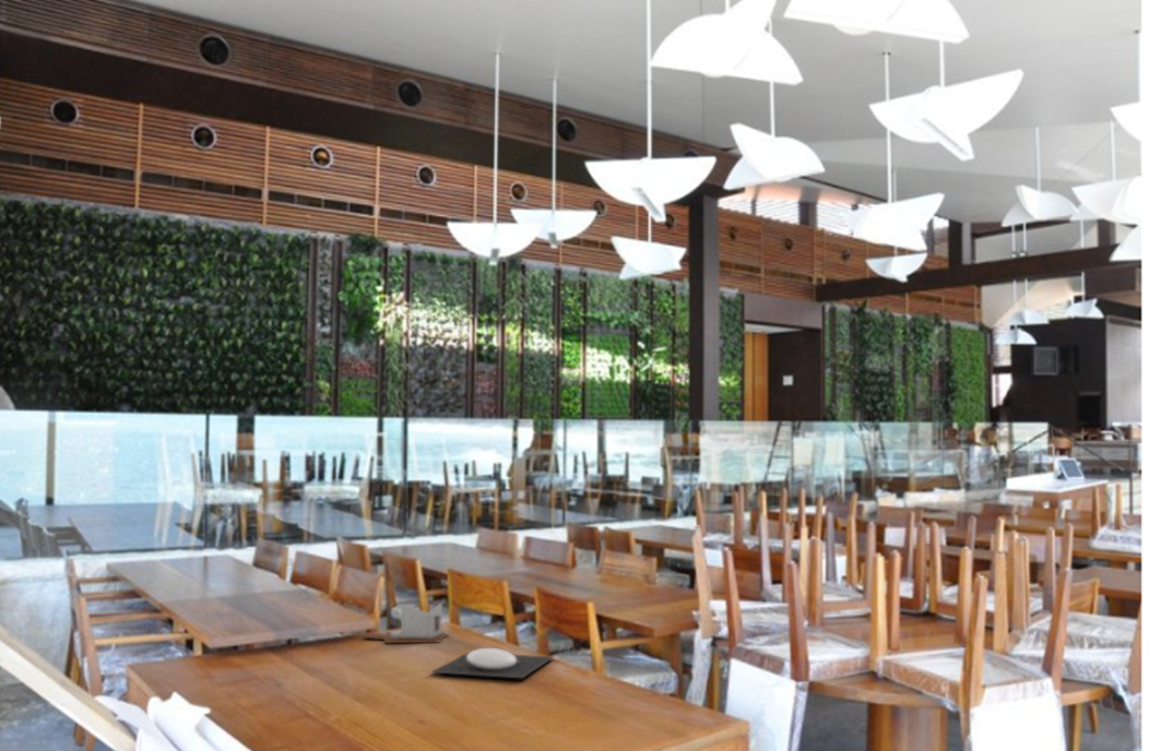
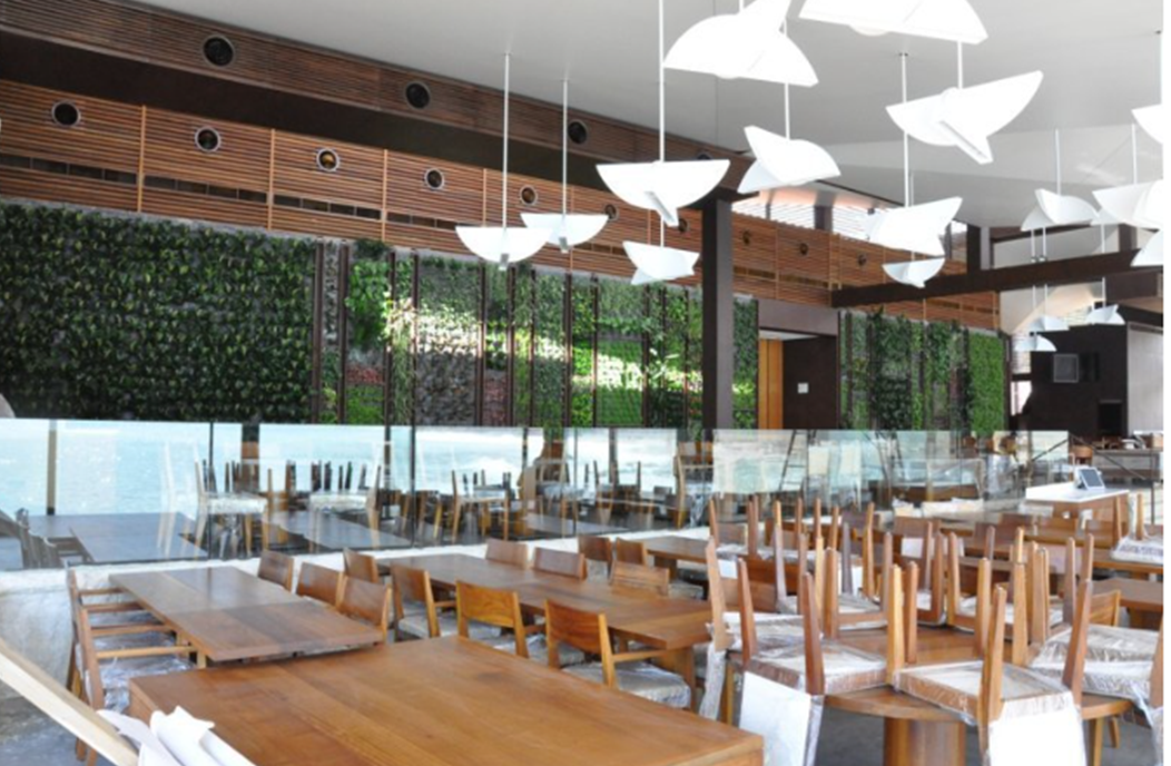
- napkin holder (408, 619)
- plate (494, 658)
